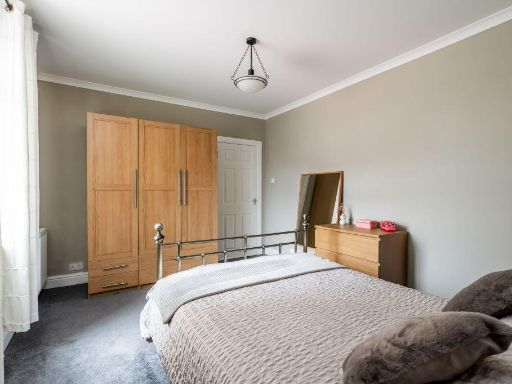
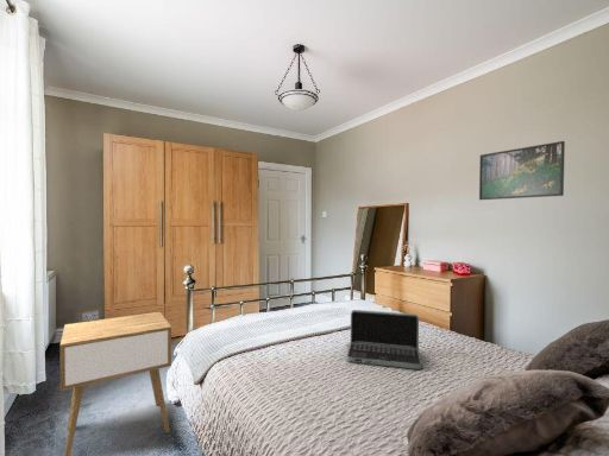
+ laptop (381, 335)
+ nightstand (118, 376)
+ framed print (517, 173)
